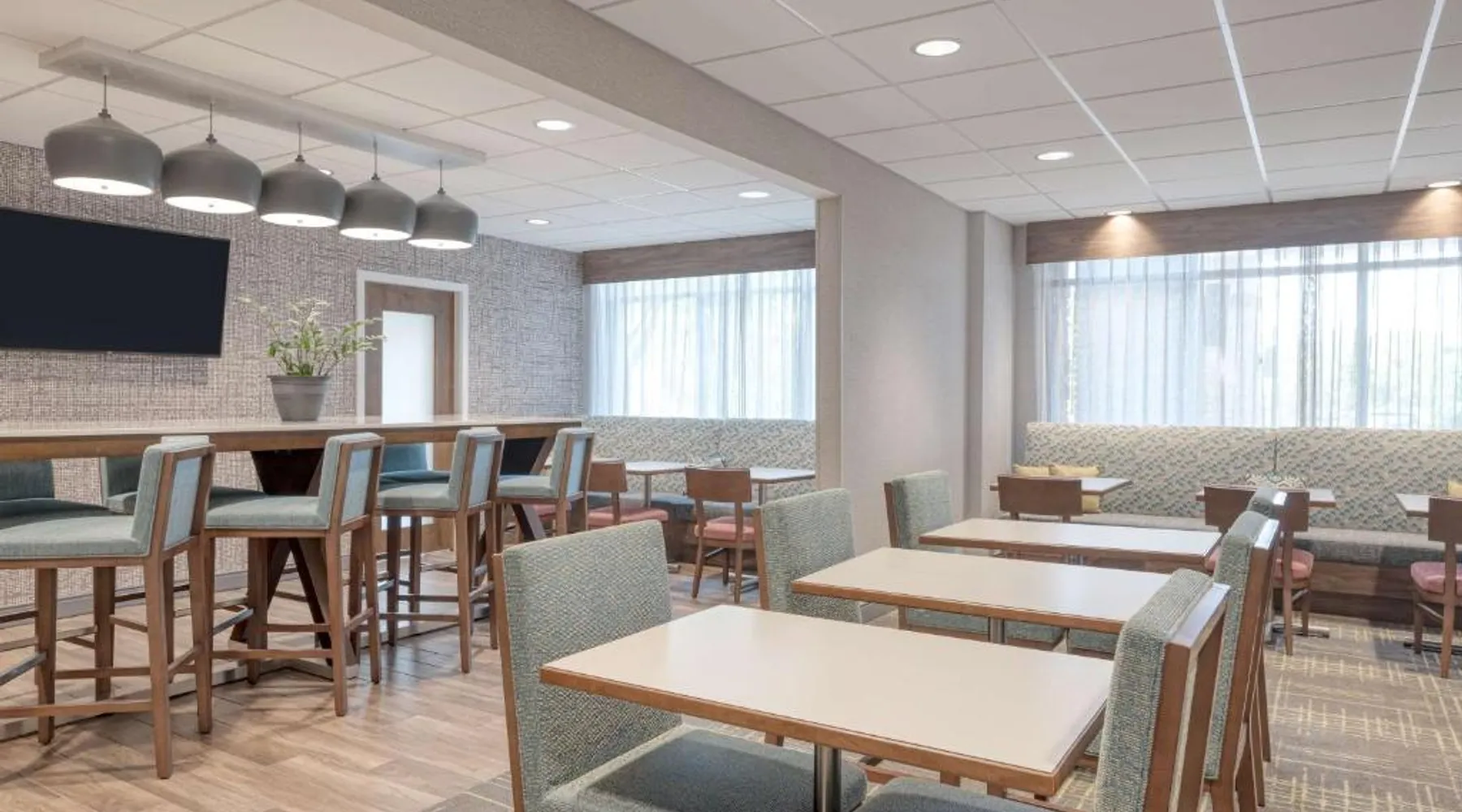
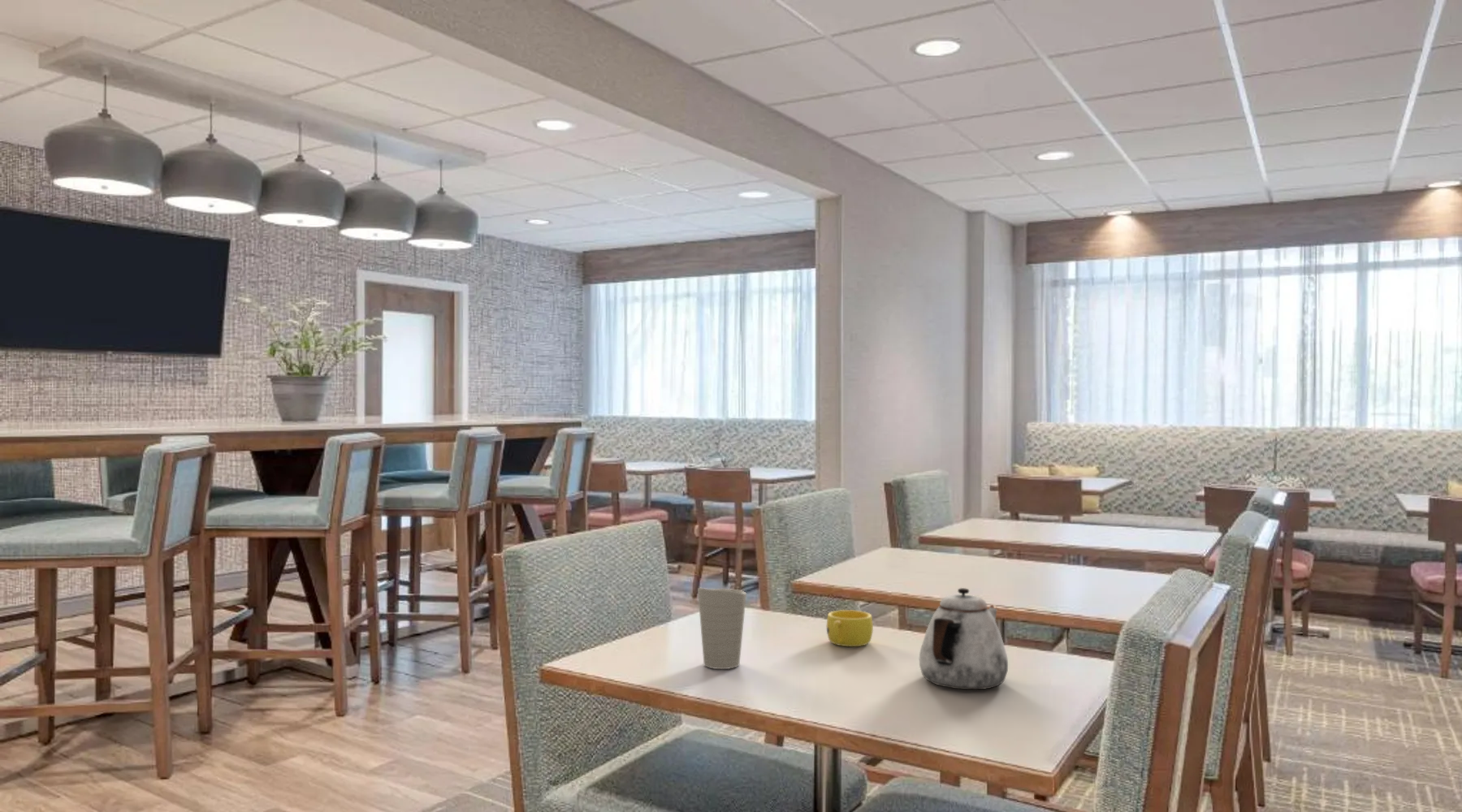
+ cup (846, 629)
+ cup (721, 624)
+ teapot (967, 633)
